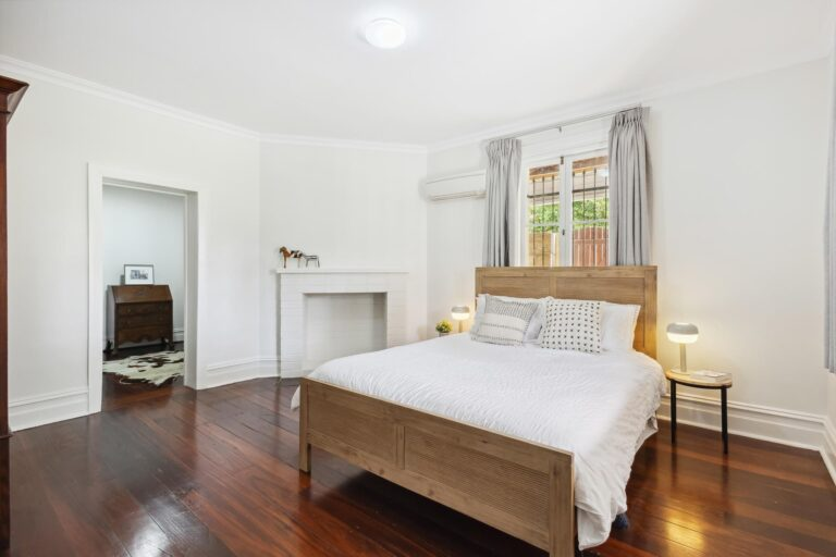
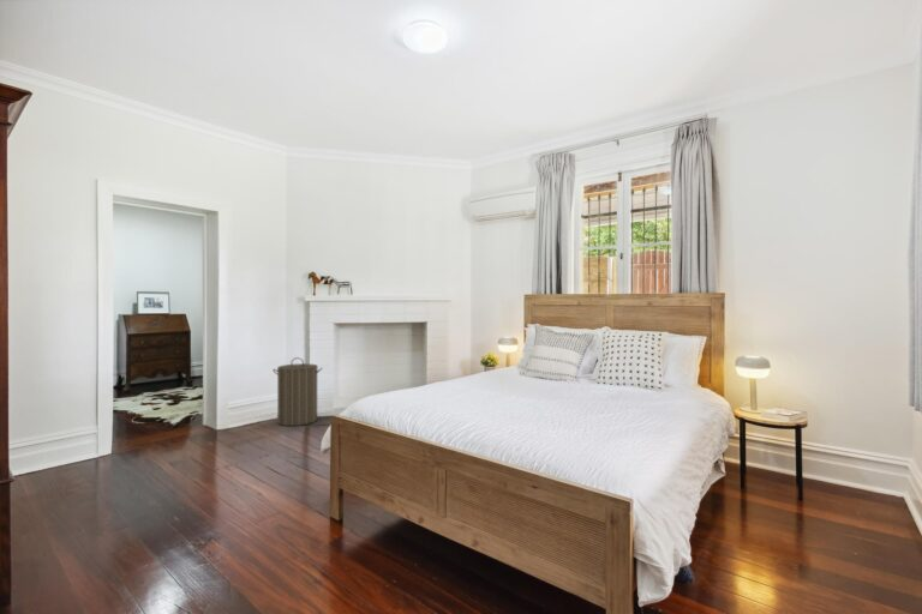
+ laundry hamper (298, 389)
